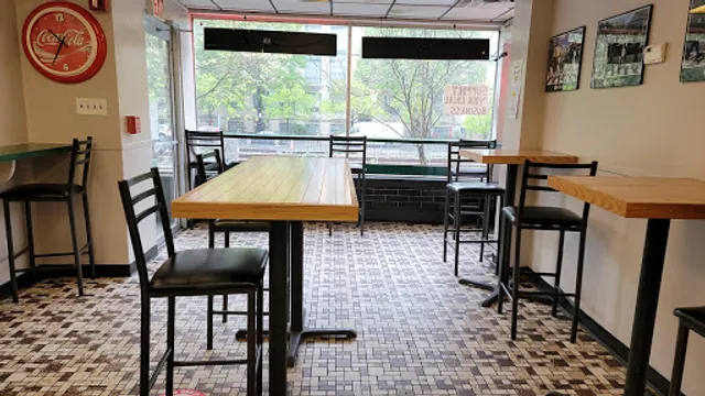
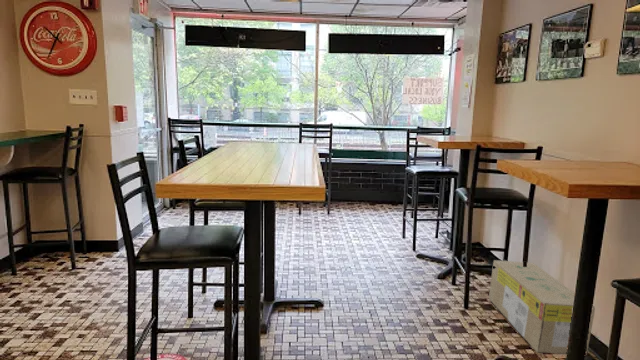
+ cardboard box (534, 302)
